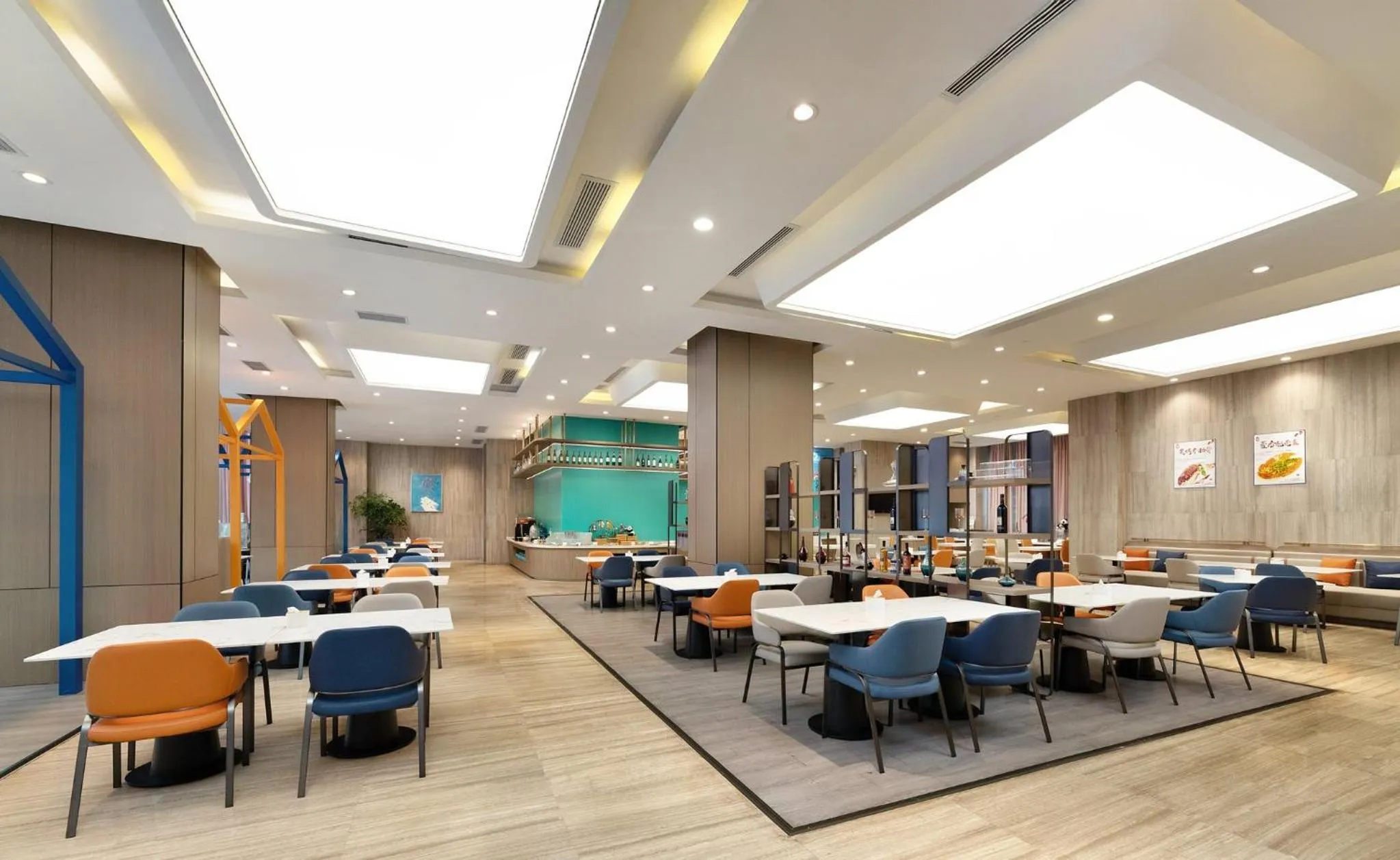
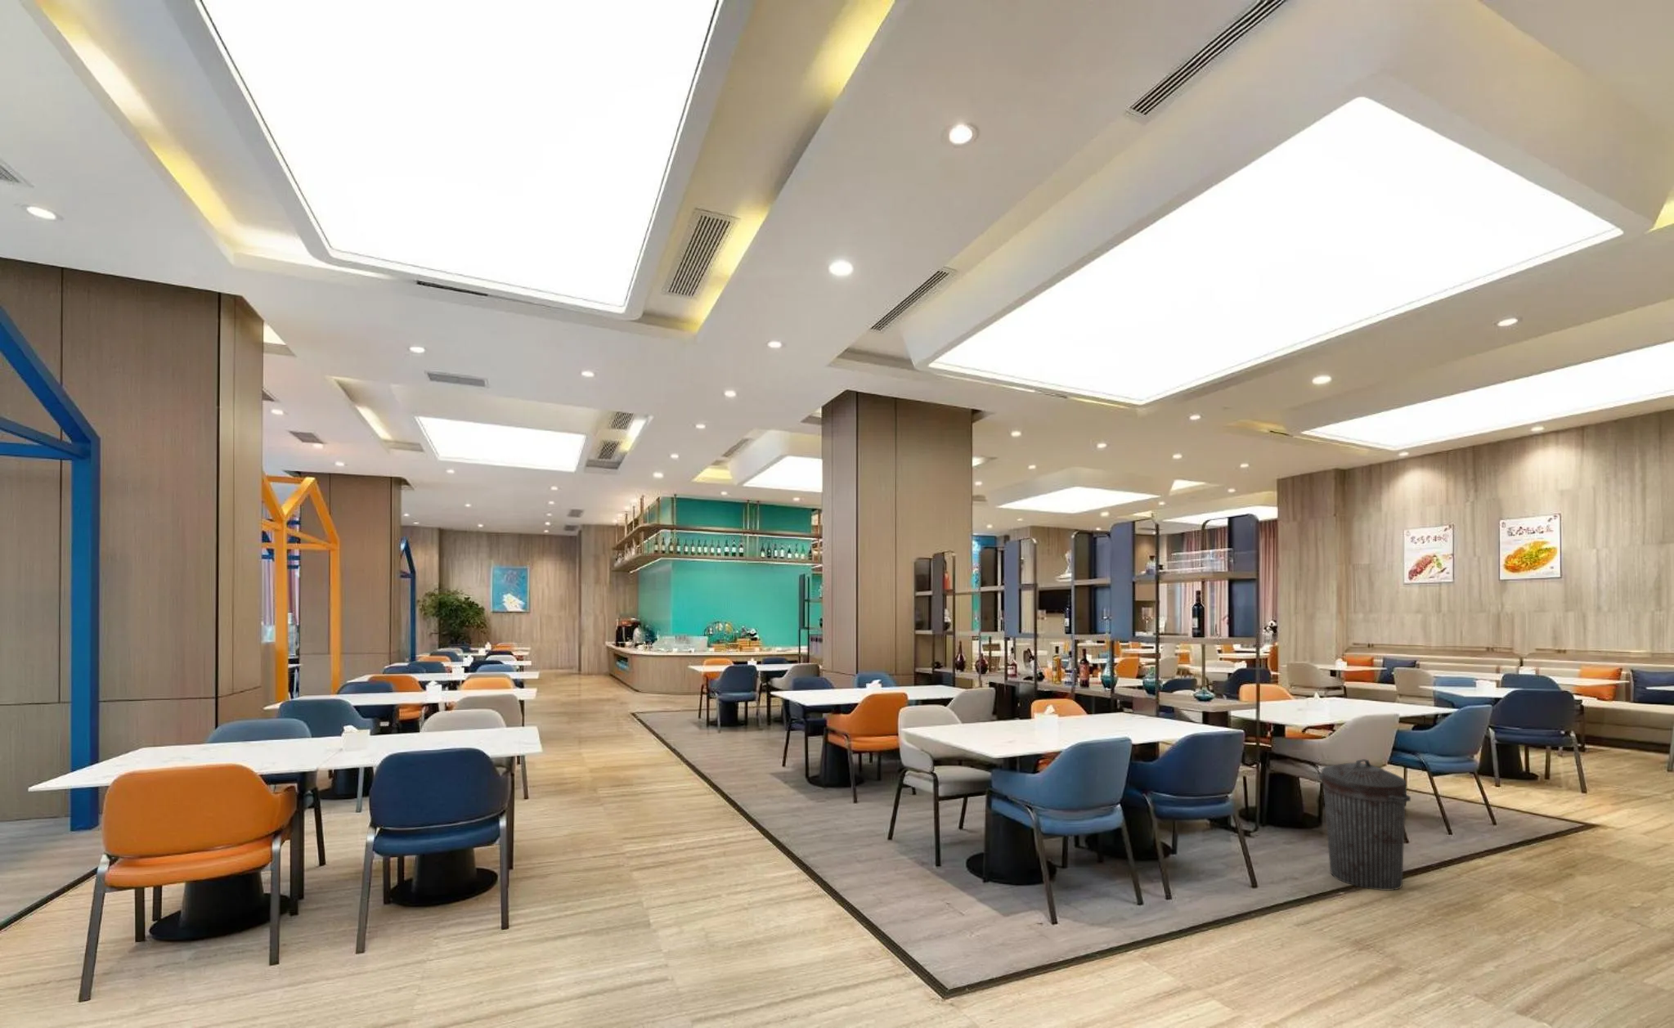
+ trash can (1363, 819)
